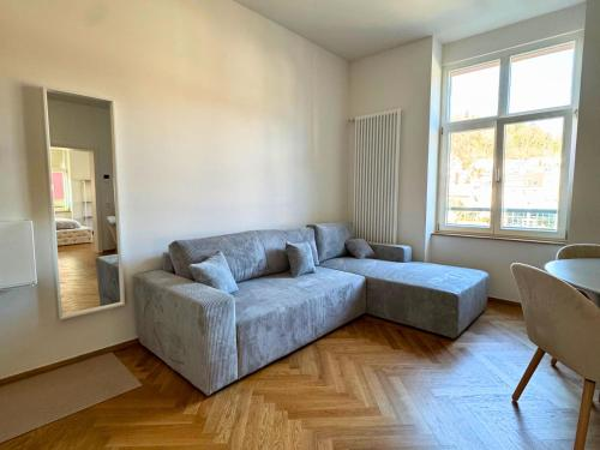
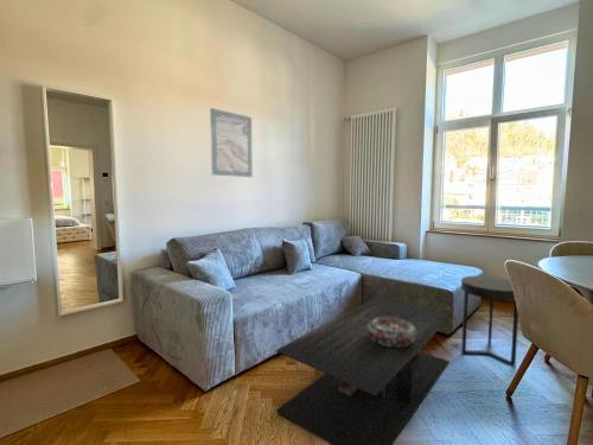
+ coffee table (375, 356)
+ decorative bowl (390, 331)
+ side table (490, 318)
+ wall art (232, 145)
